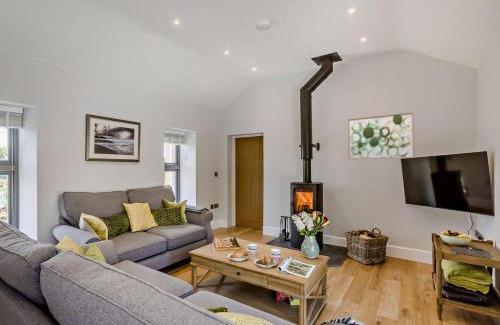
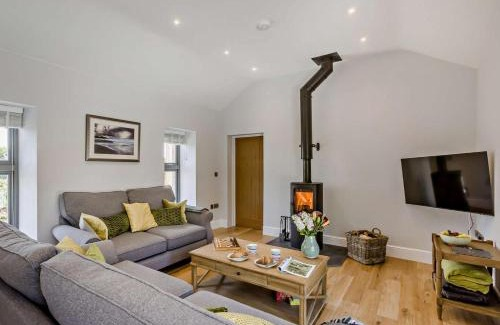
- wall art (379, 137)
